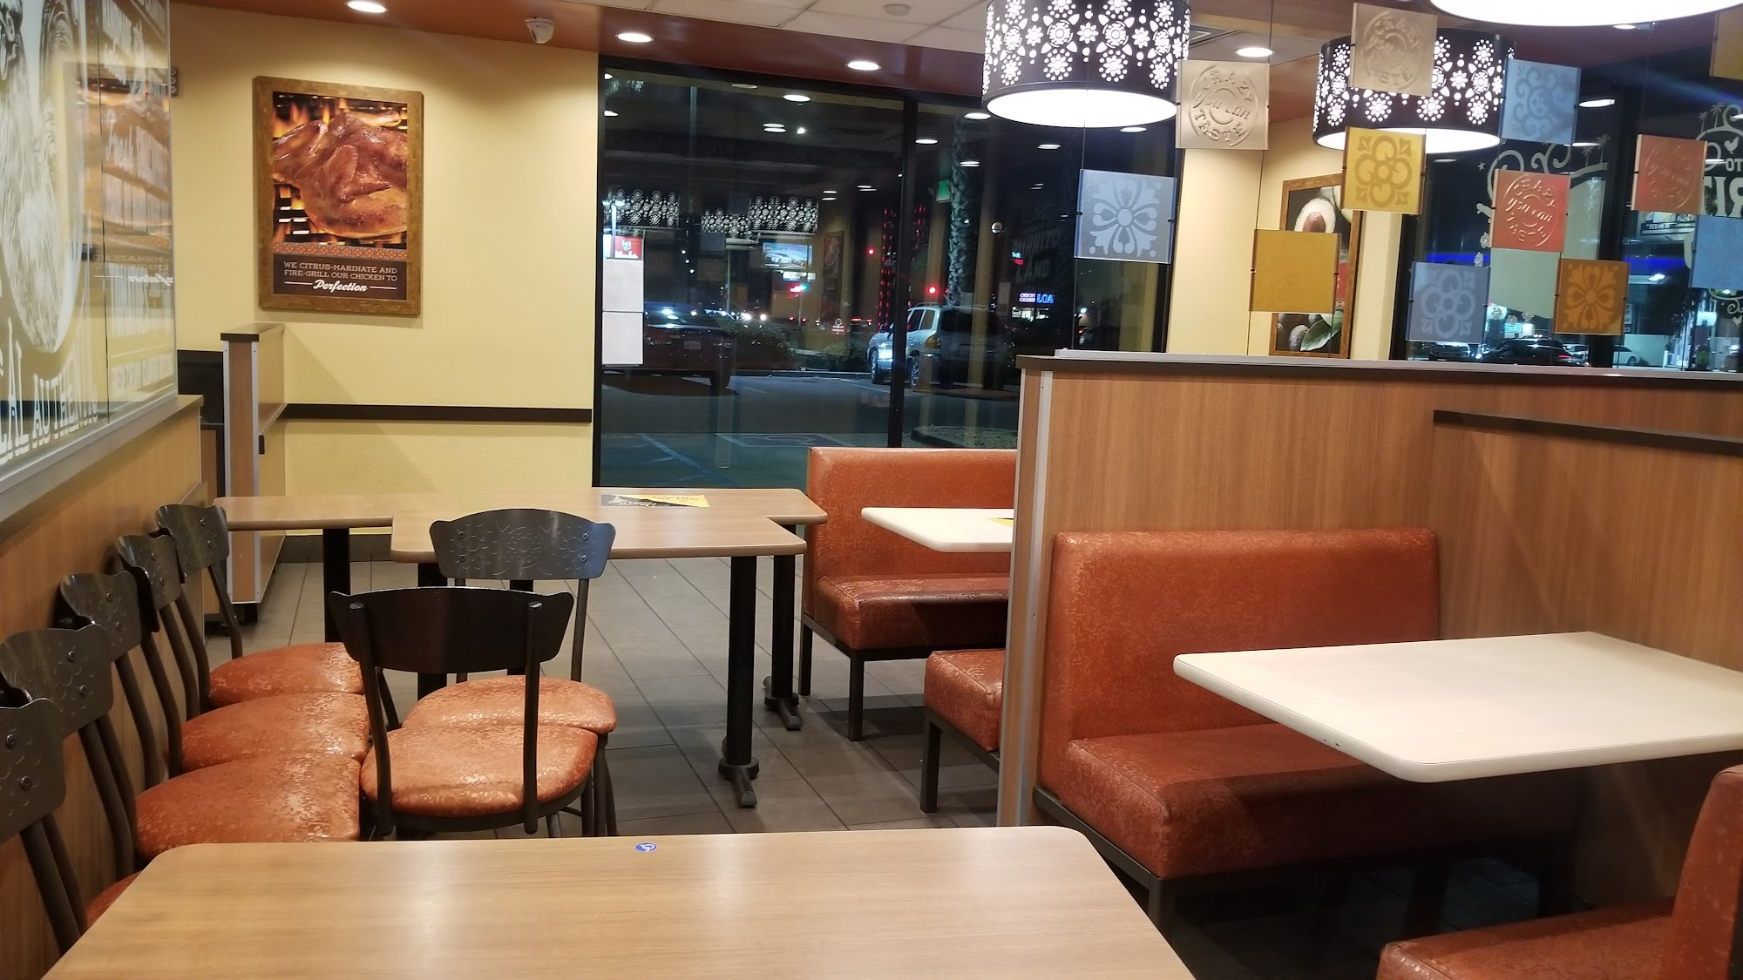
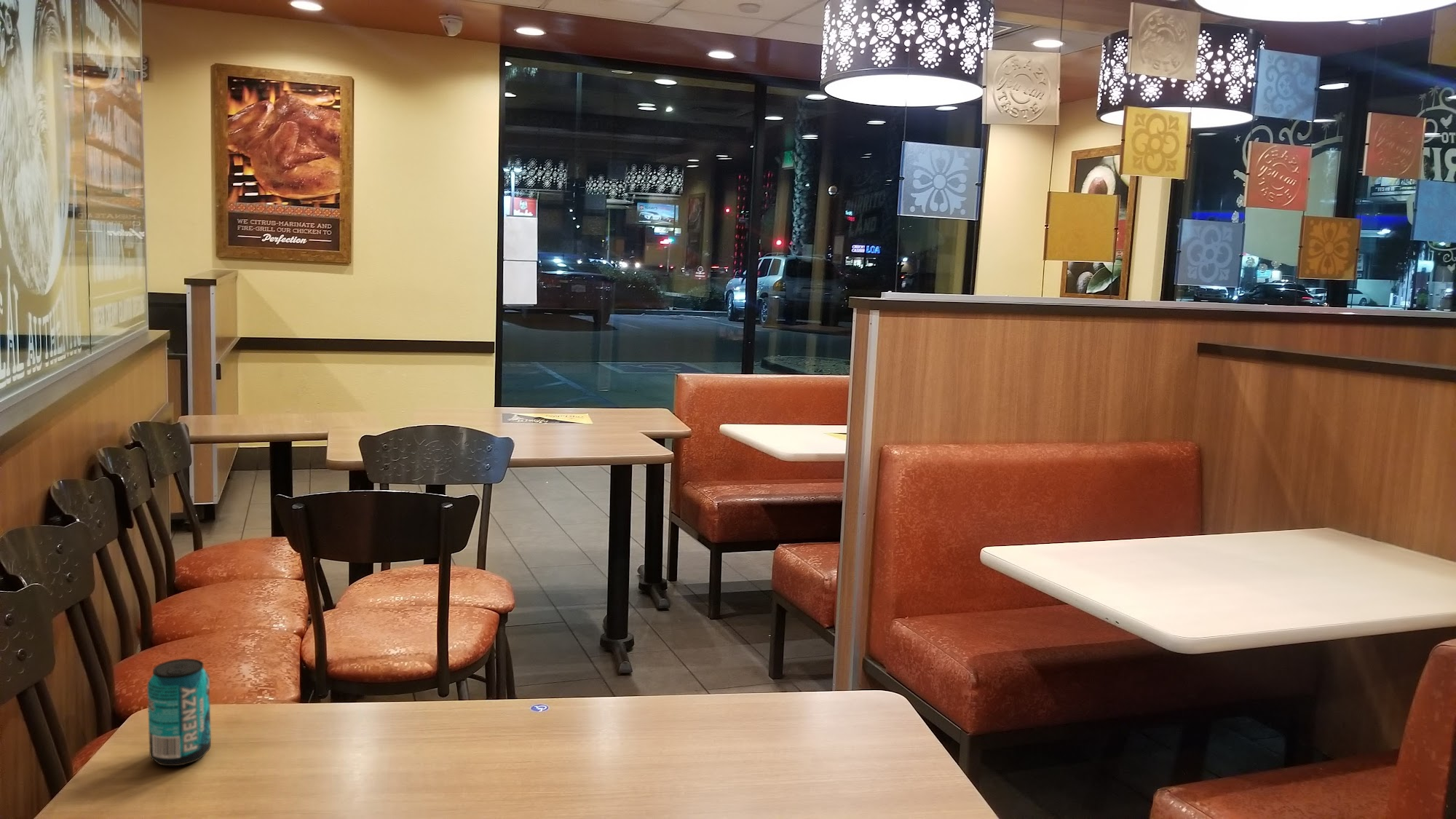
+ beverage can (179, 711)
